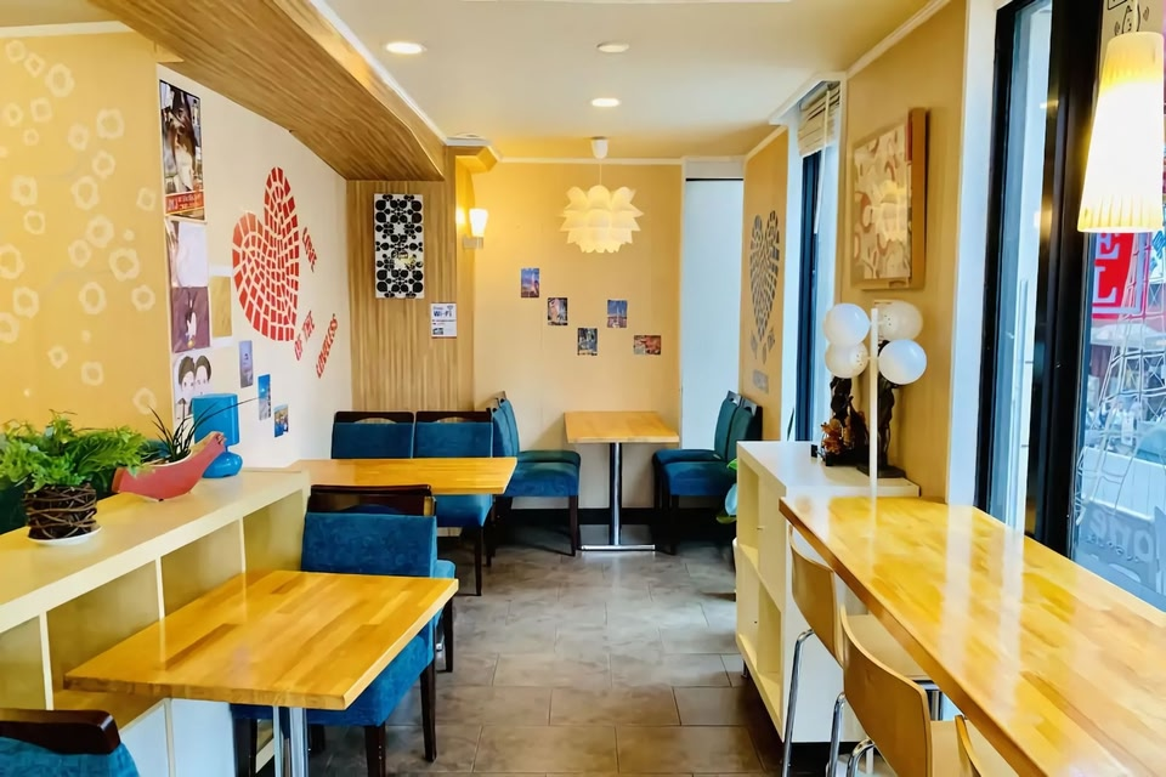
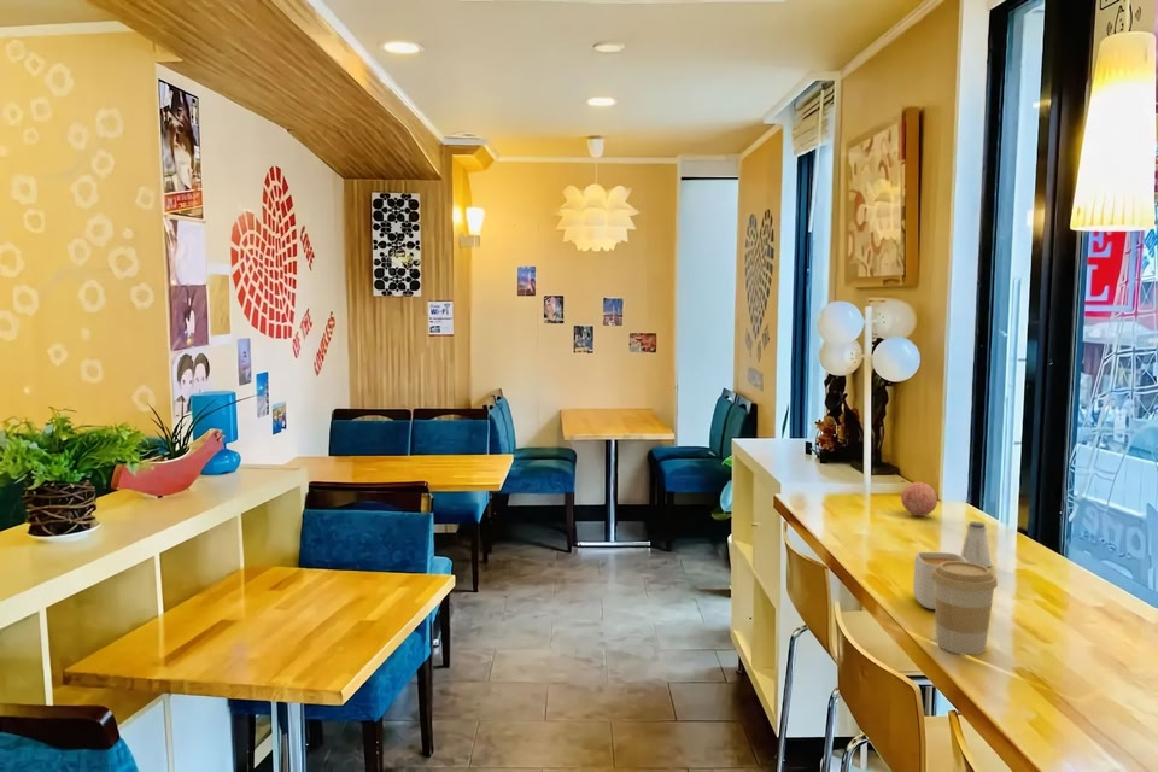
+ decorative ball (919, 498)
+ saltshaker (976, 543)
+ coffee cup (963, 607)
+ mug (934, 581)
